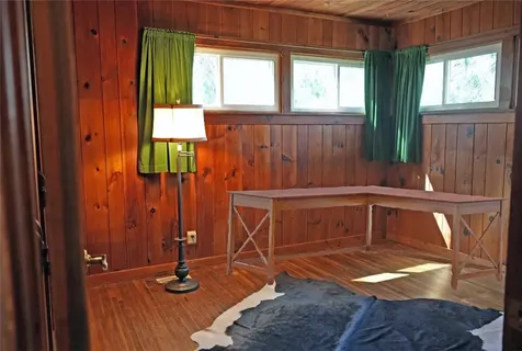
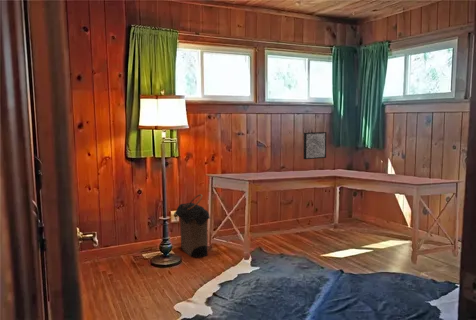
+ wall art (315, 145)
+ laundry hamper (191, 222)
